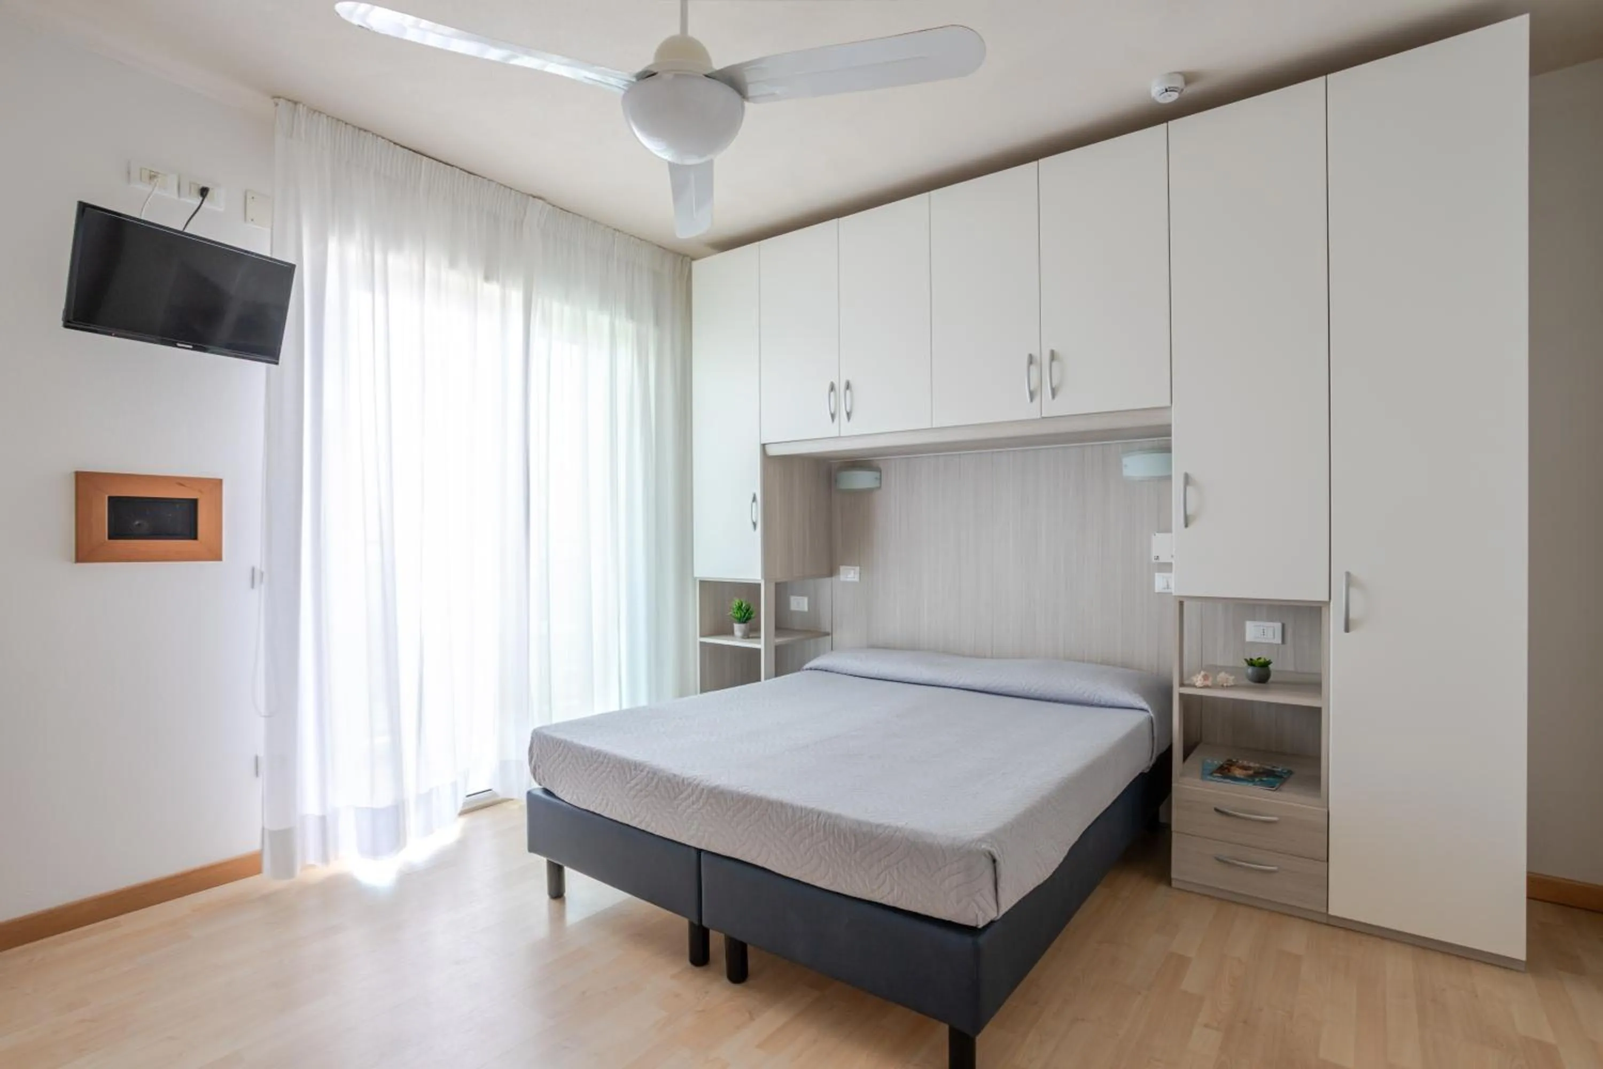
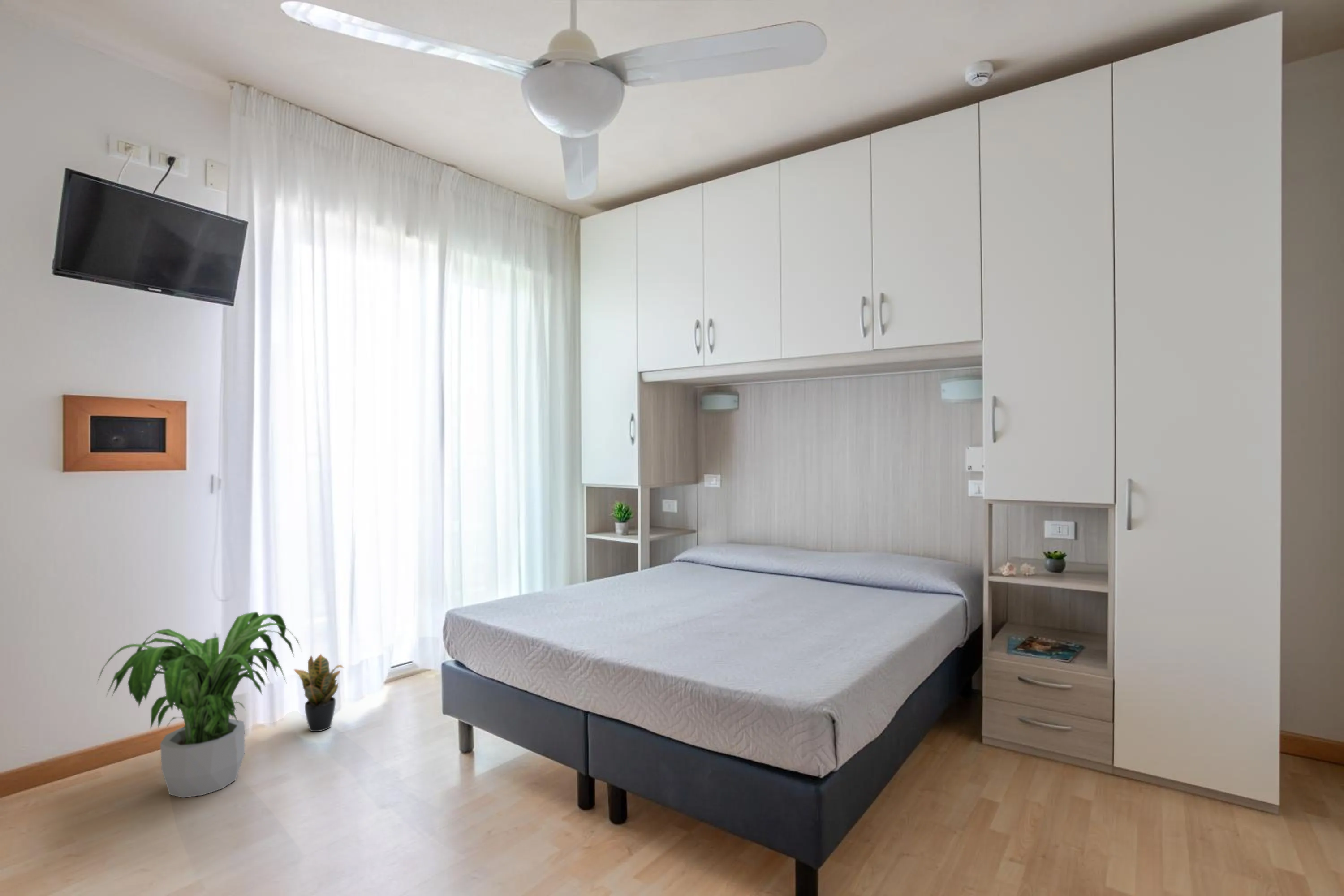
+ potted plant (323, 689)
+ potted plant (213, 702)
